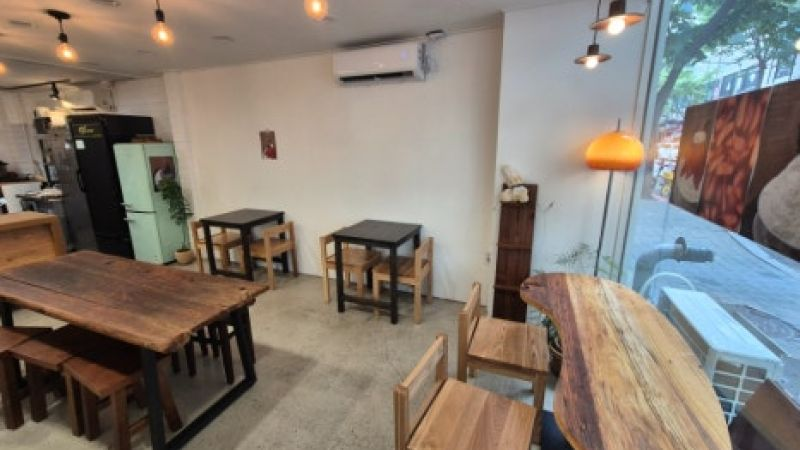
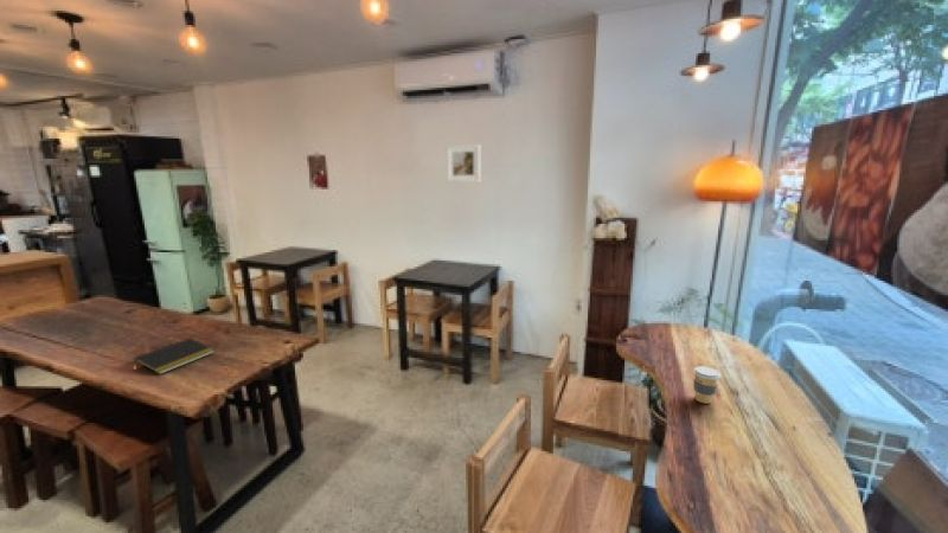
+ notepad (175, 354)
+ coffee cup (705, 385)
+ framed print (463, 163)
